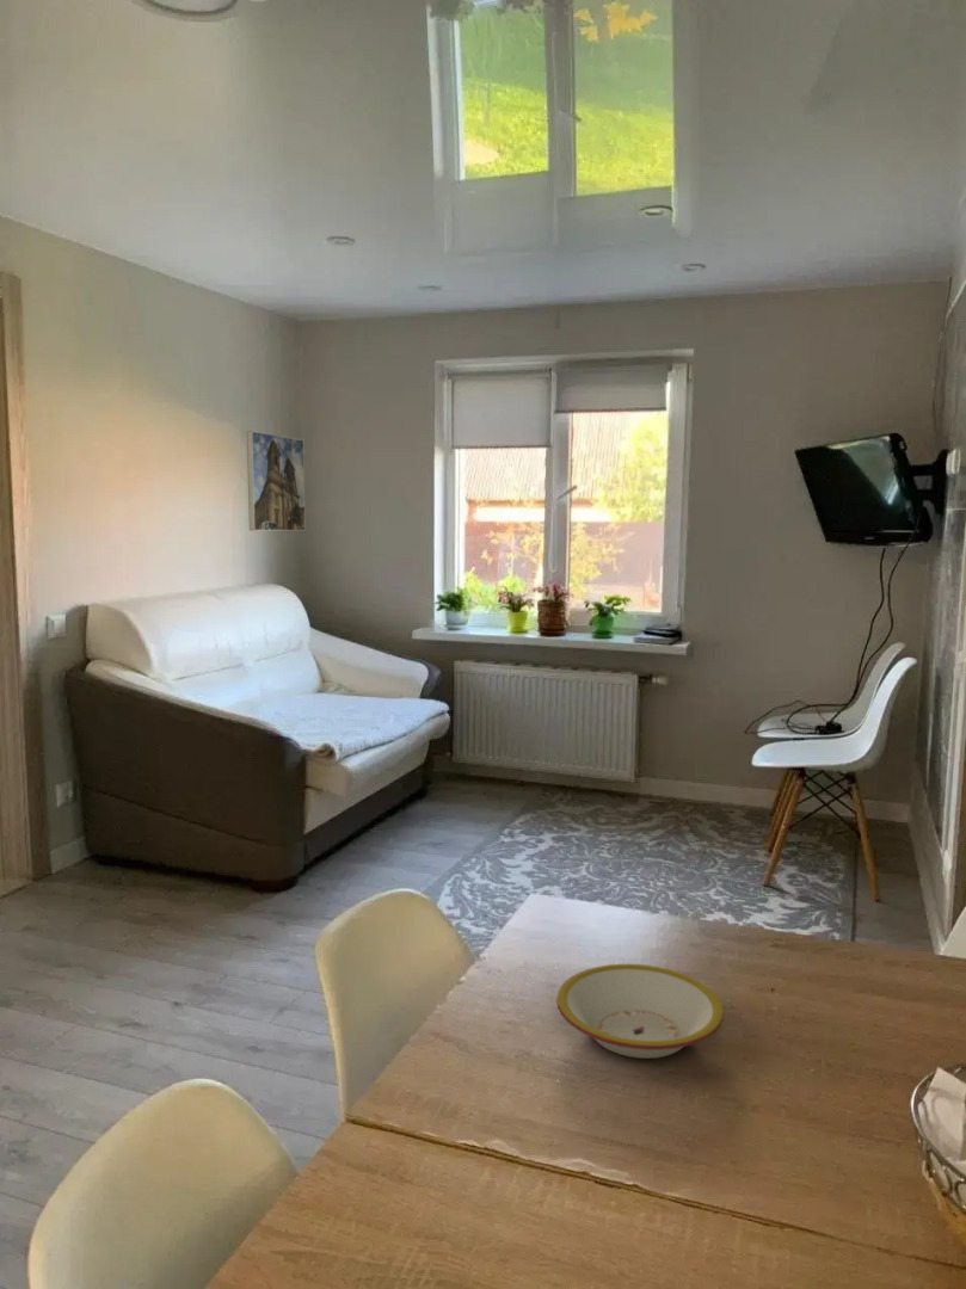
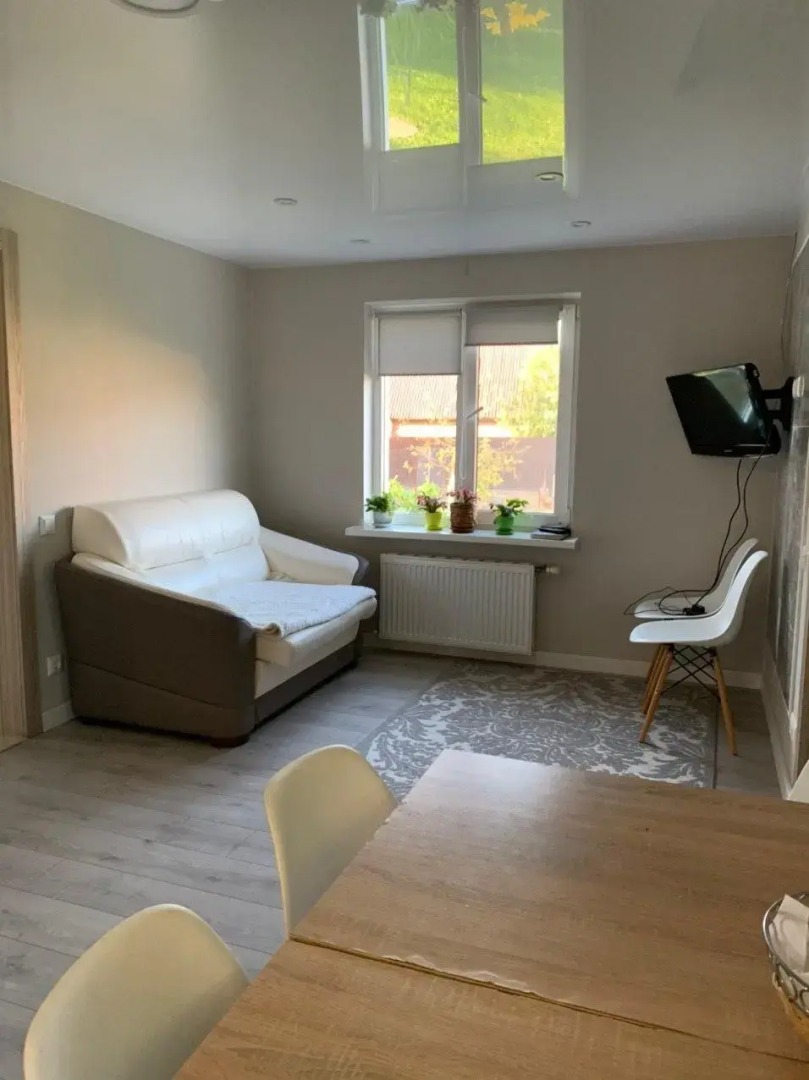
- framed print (277, 483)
- bowl (638, 1017)
